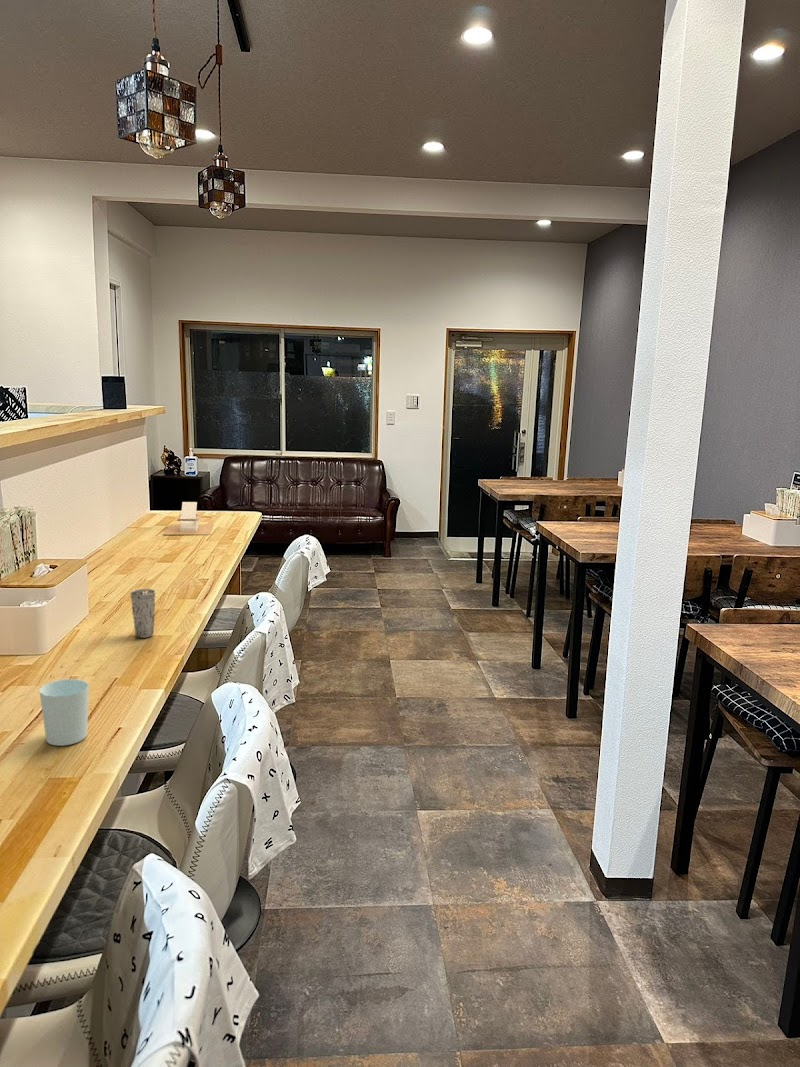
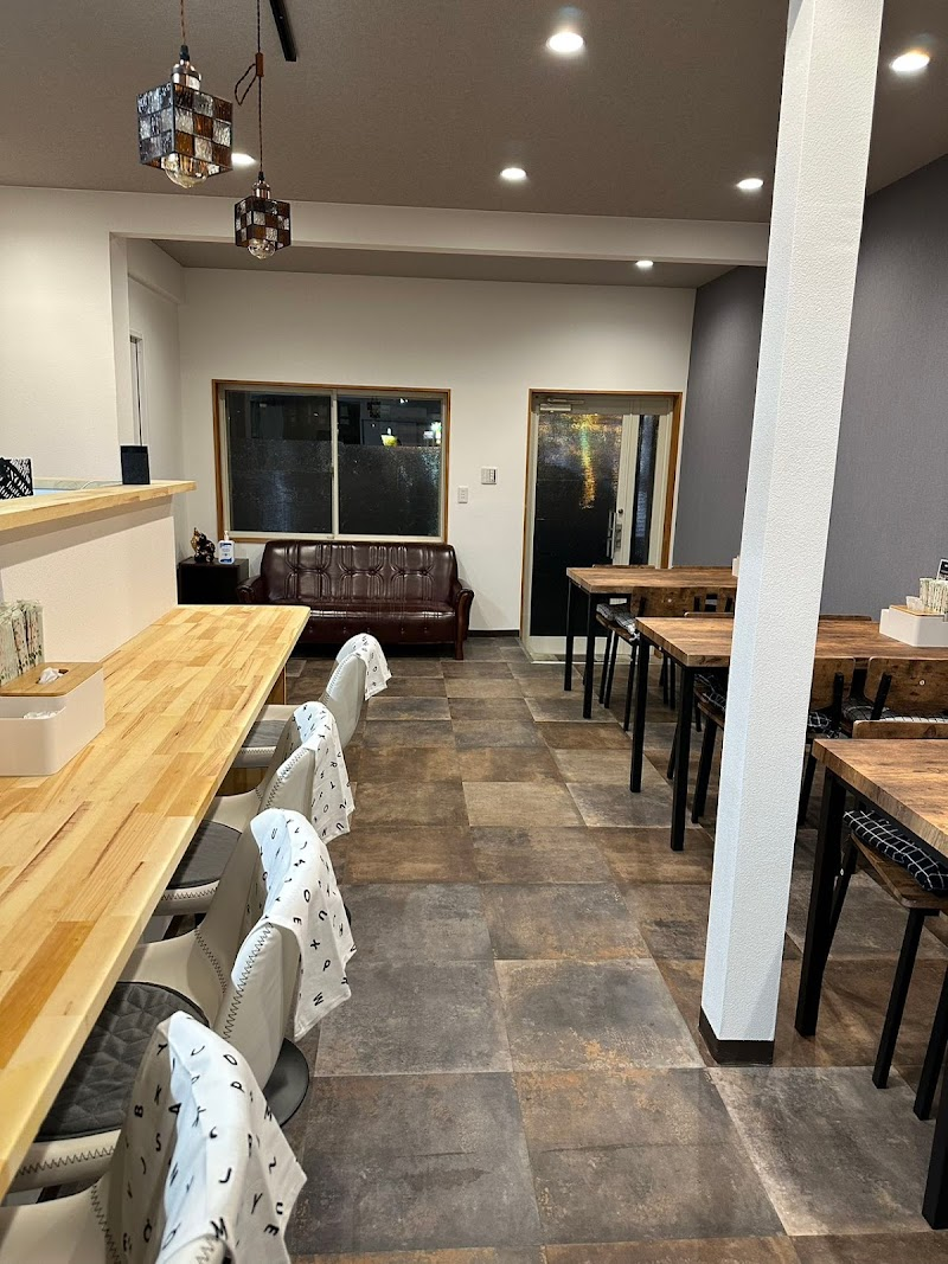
- napkin holder (189, 516)
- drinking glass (143, 613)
- cup (65, 712)
